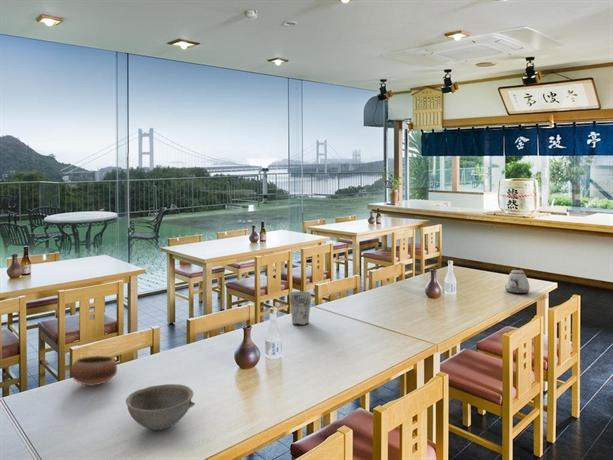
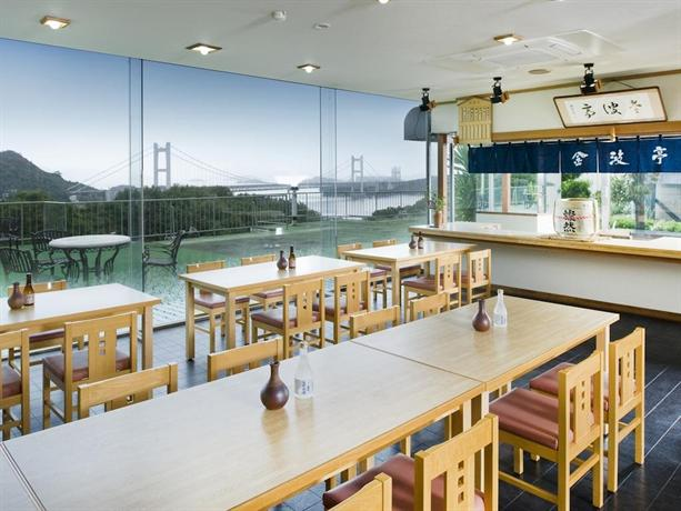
- cup (300, 308)
- bowl (160, 410)
- bowl (94, 371)
- teapot (516, 280)
